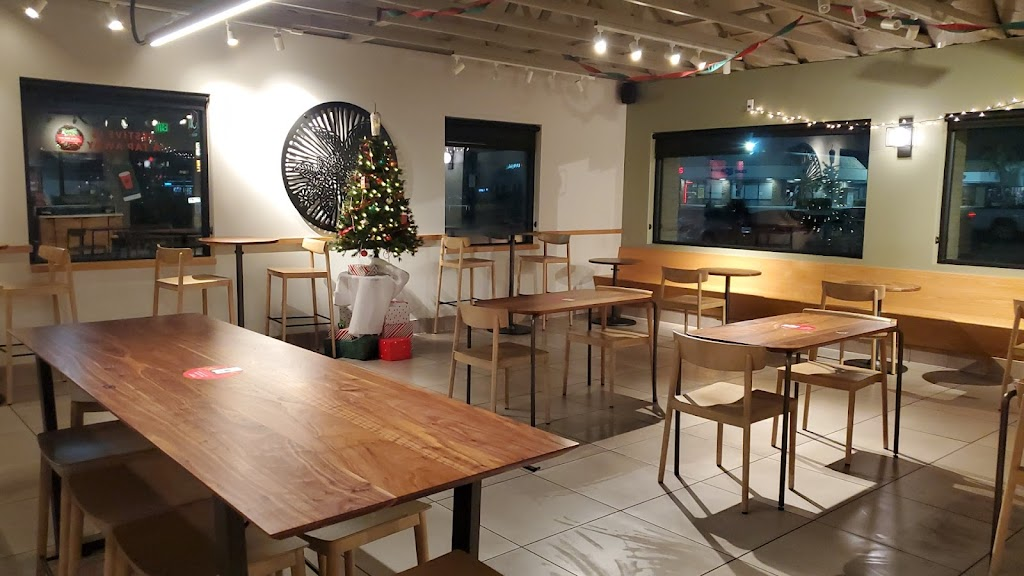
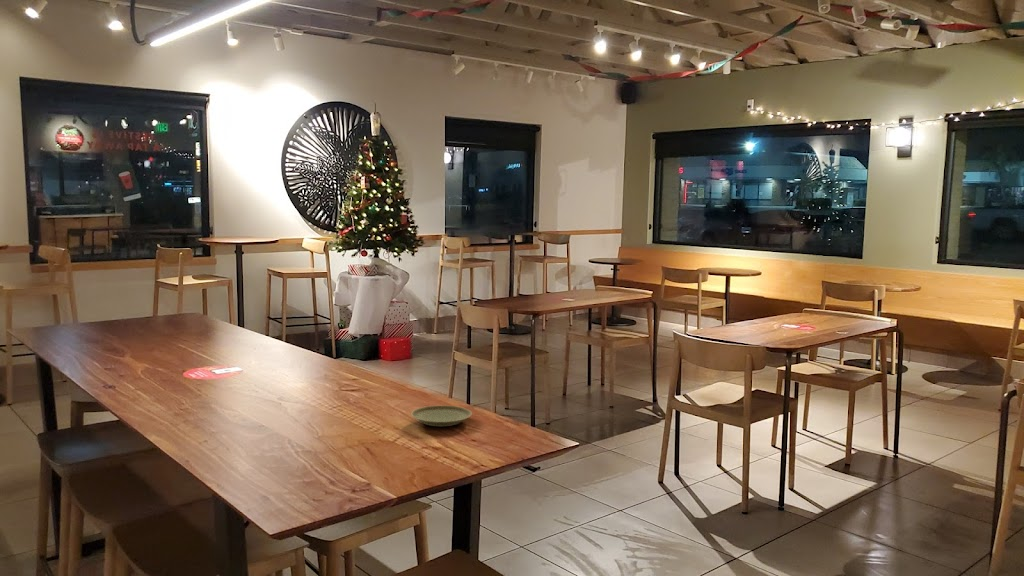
+ plate (441, 417)
